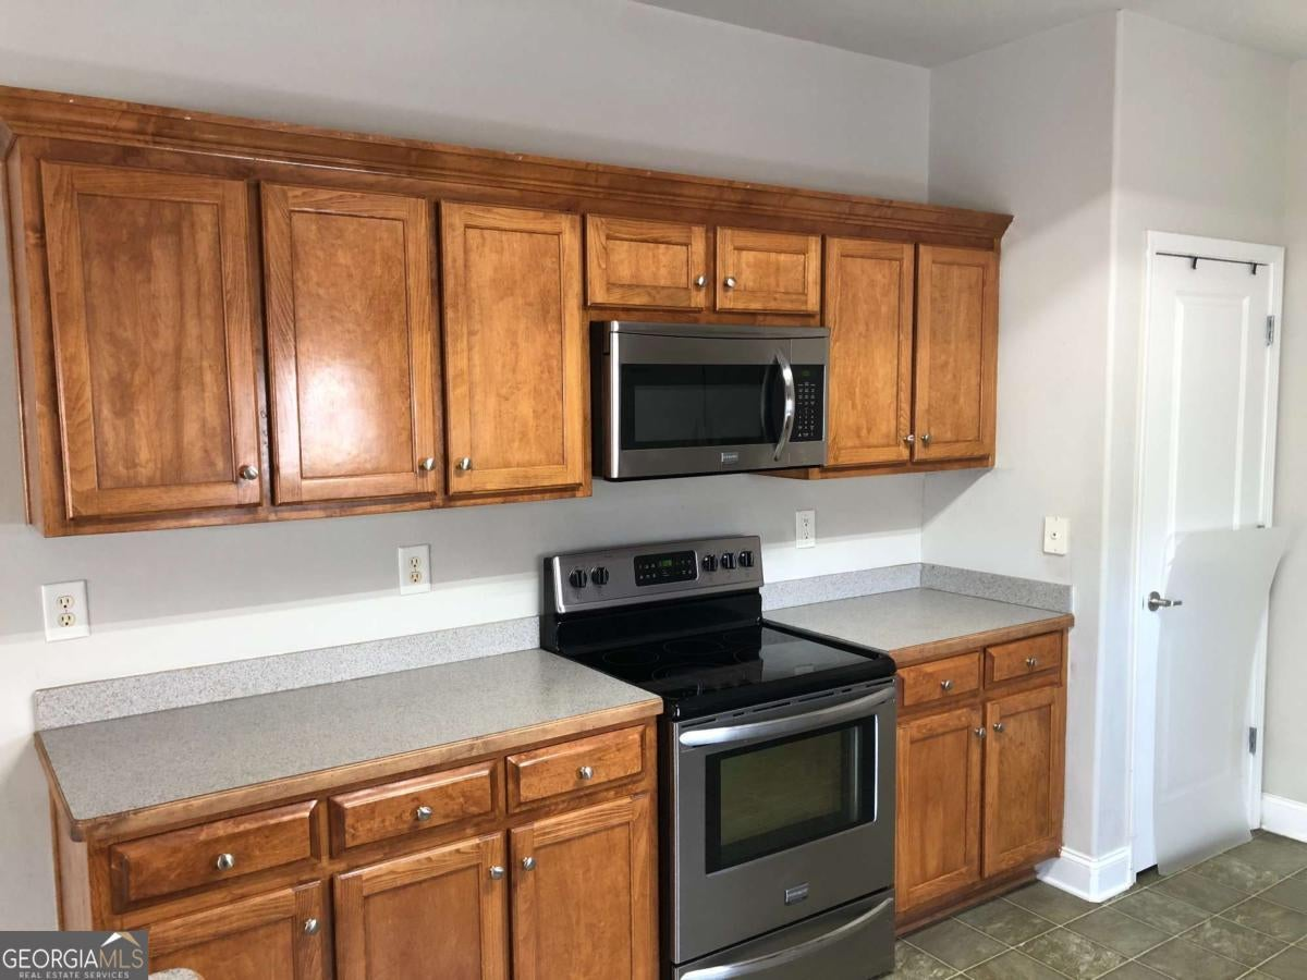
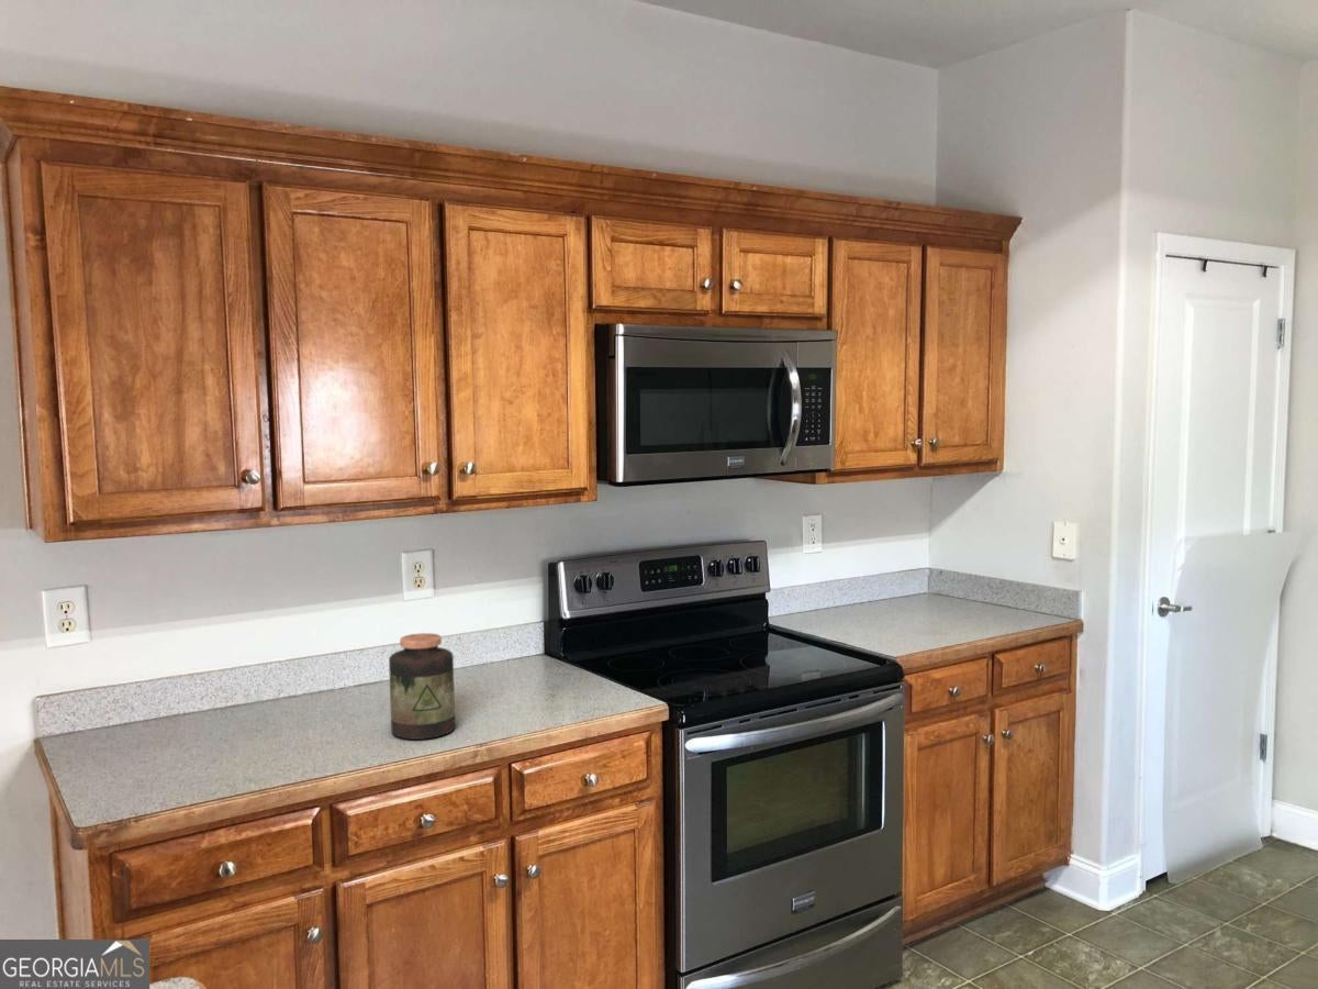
+ jar (422, 684)
